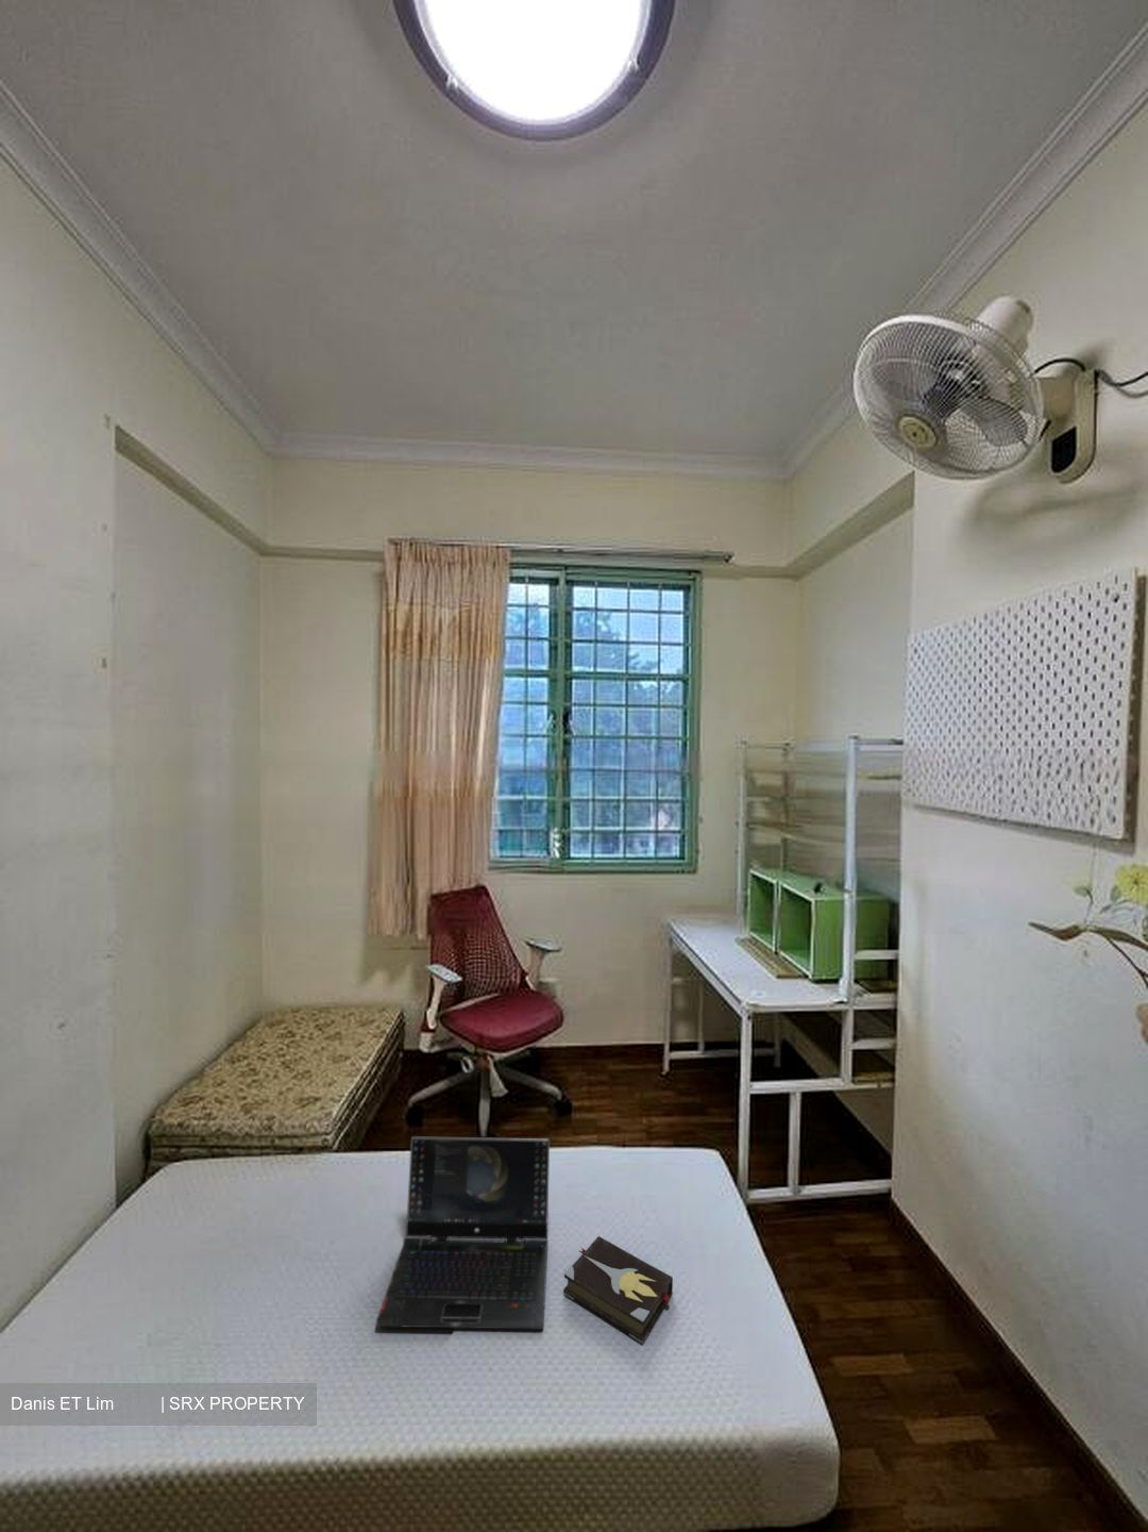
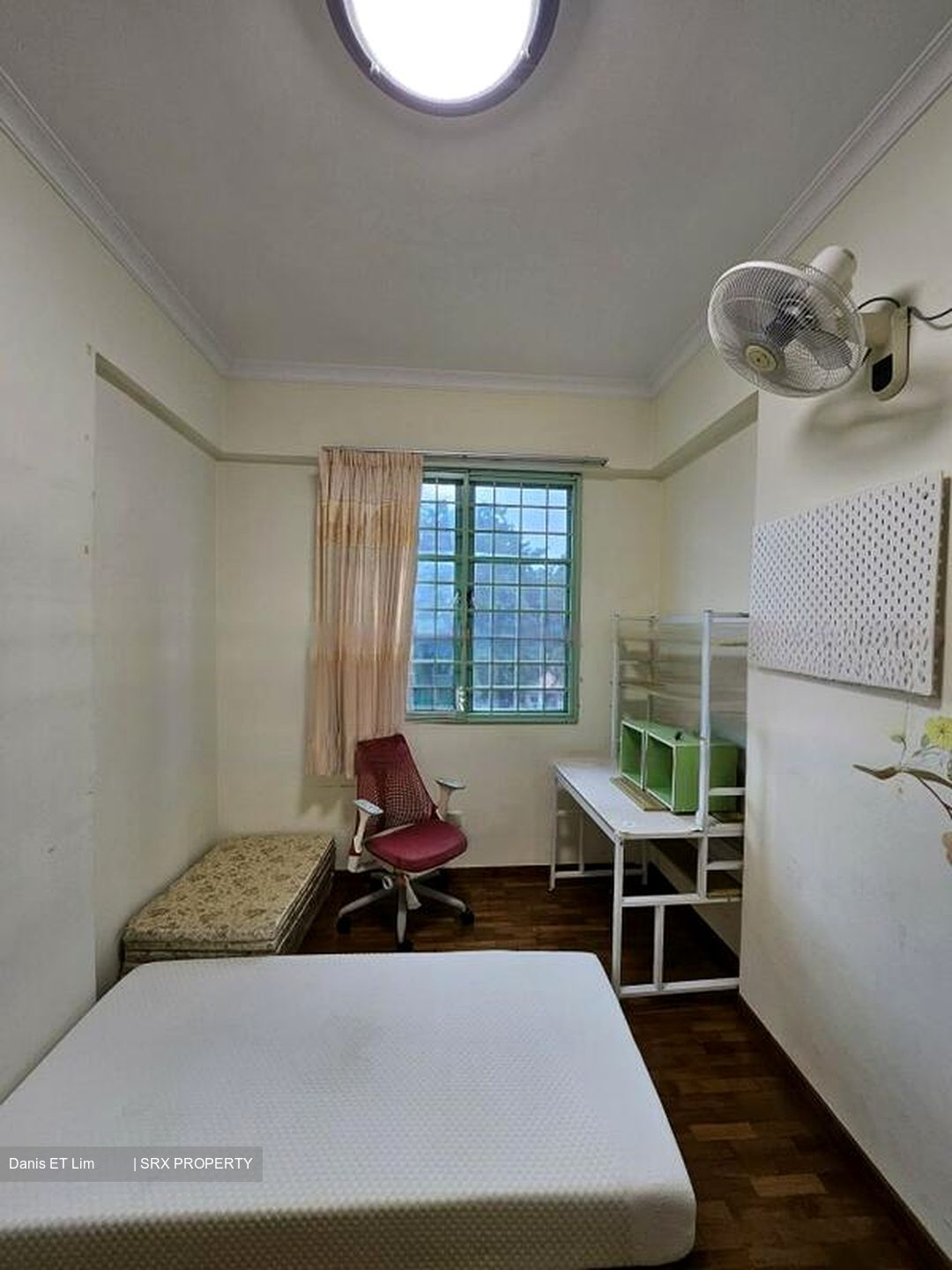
- hardback book (617, 1282)
- laptop computer (470, 1226)
